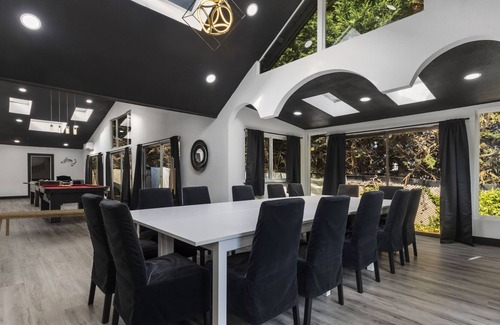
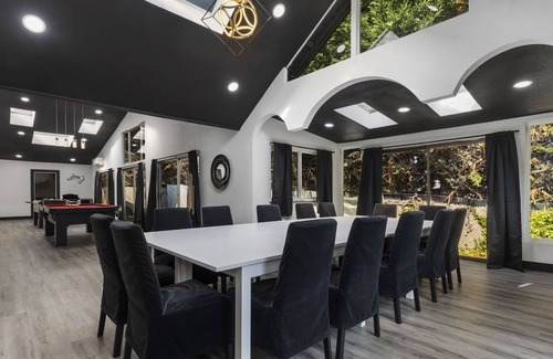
- bench (50, 216)
